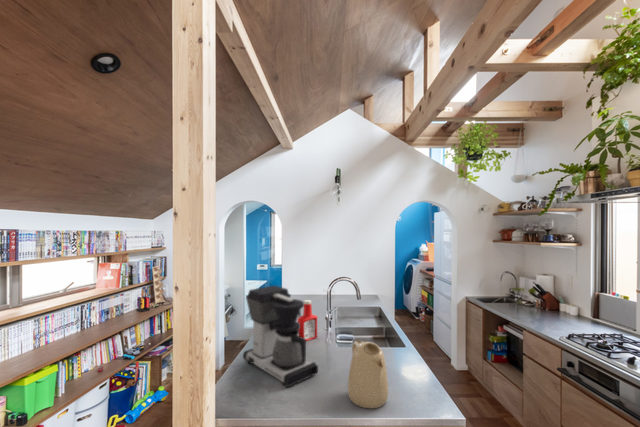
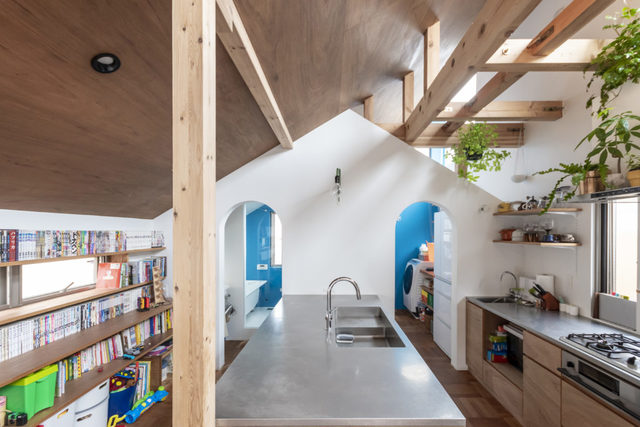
- kettle (366, 369)
- coffee maker (279, 331)
- soap bottle (307, 319)
